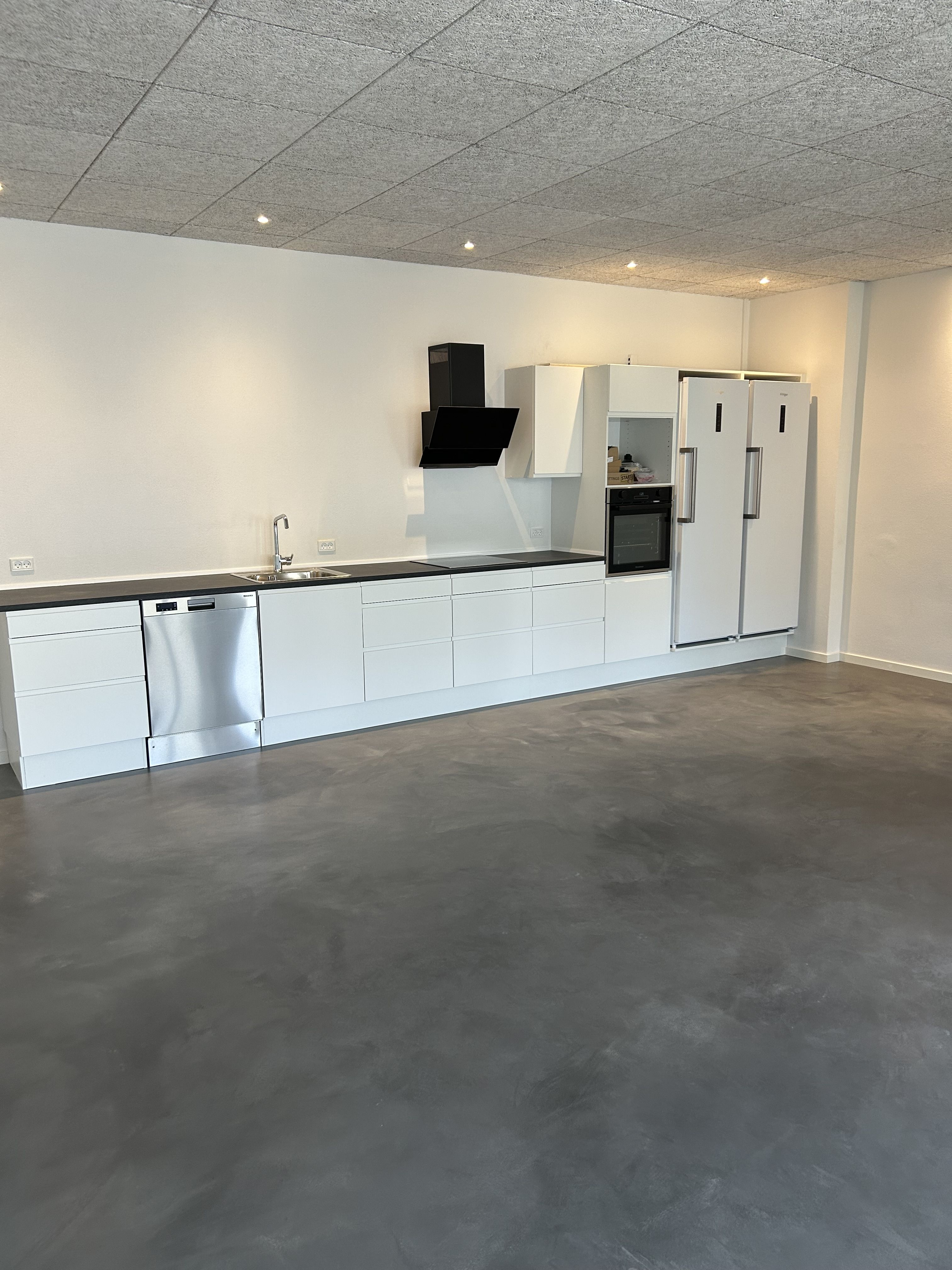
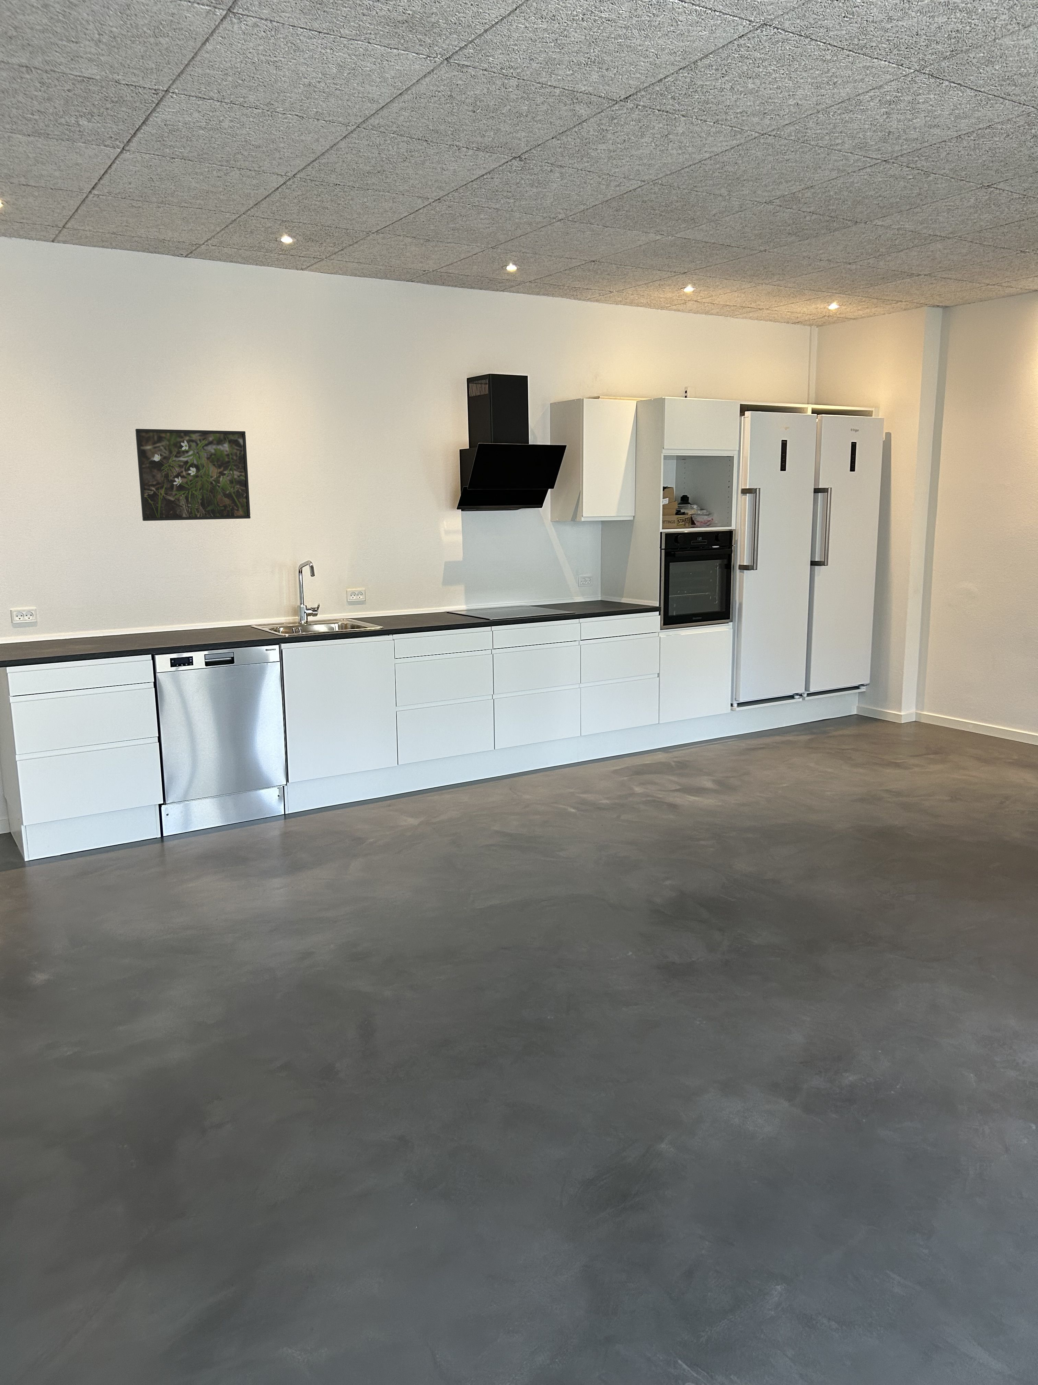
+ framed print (194, 475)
